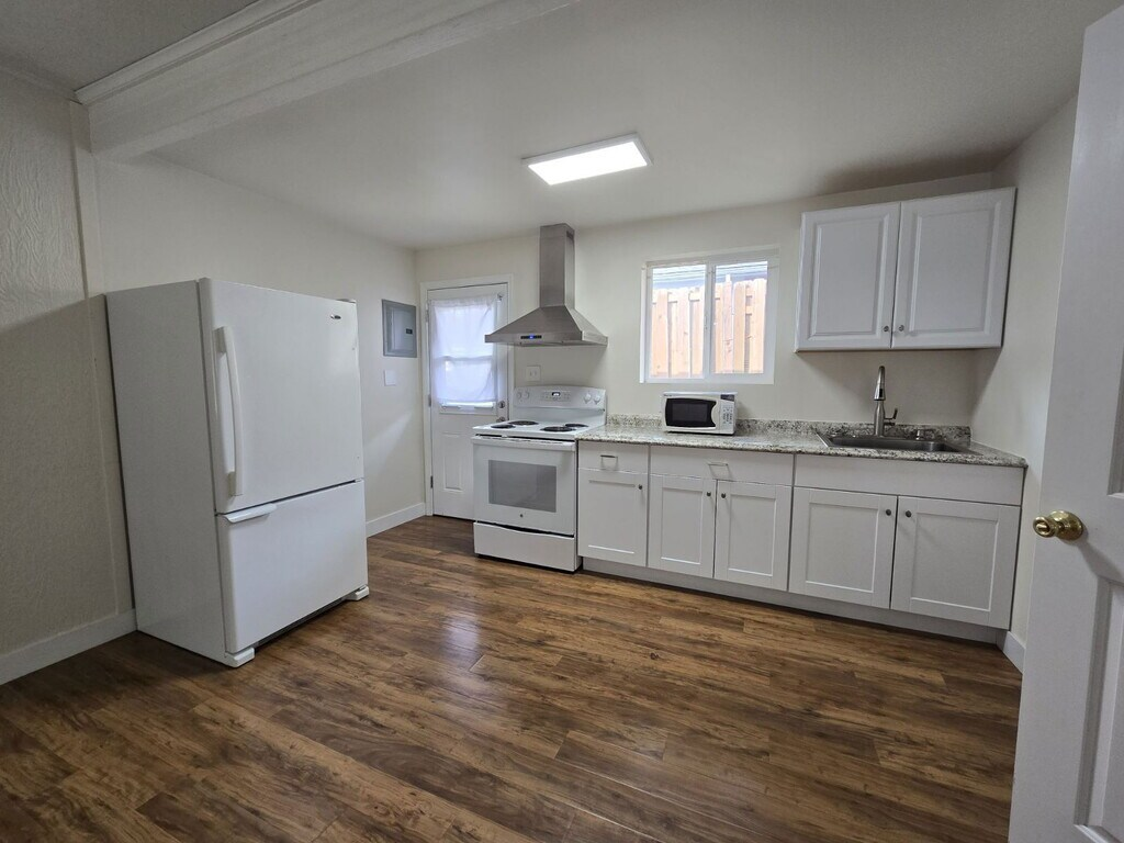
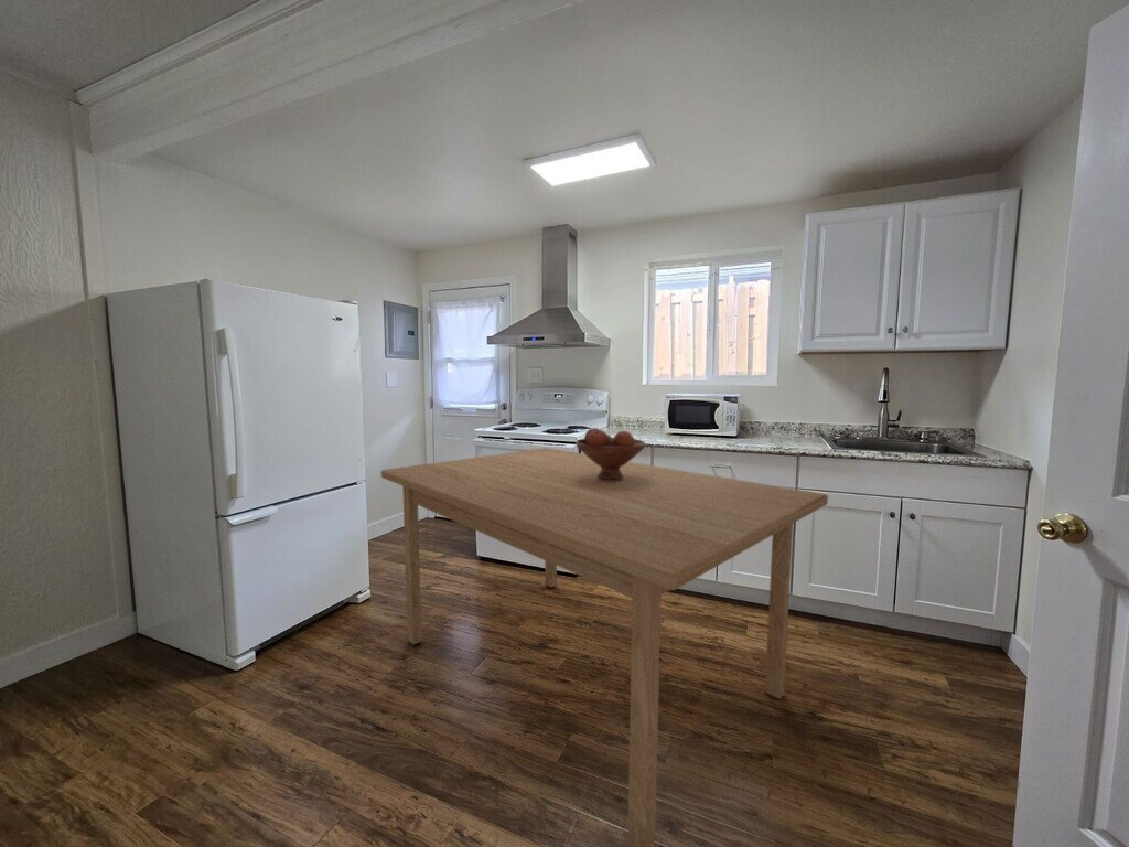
+ table (579, 573)
+ fruit bowl (610, 452)
